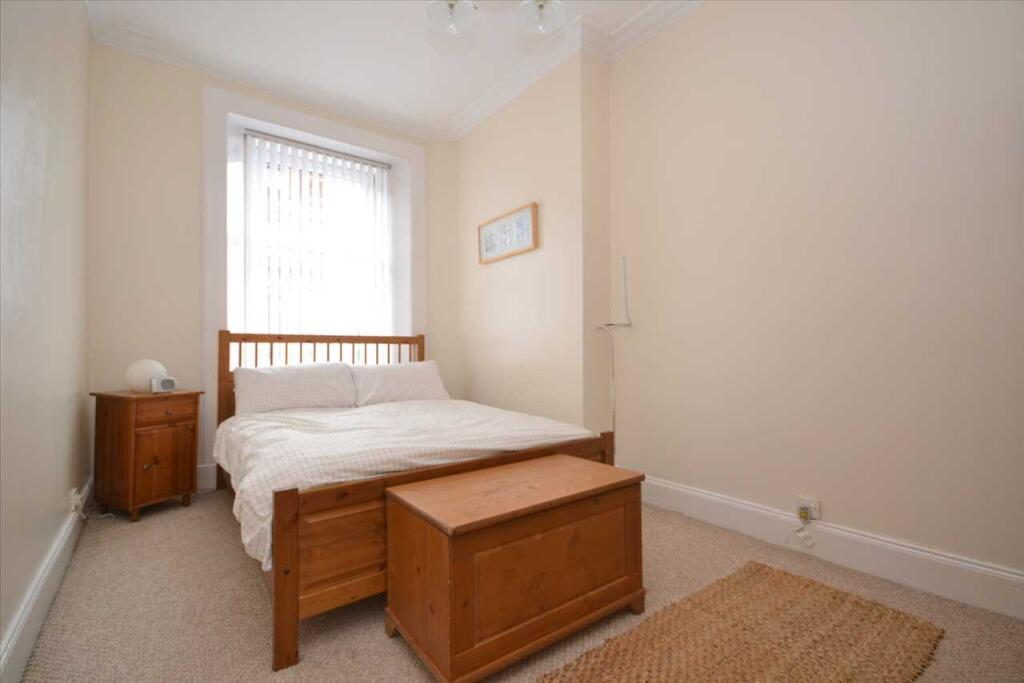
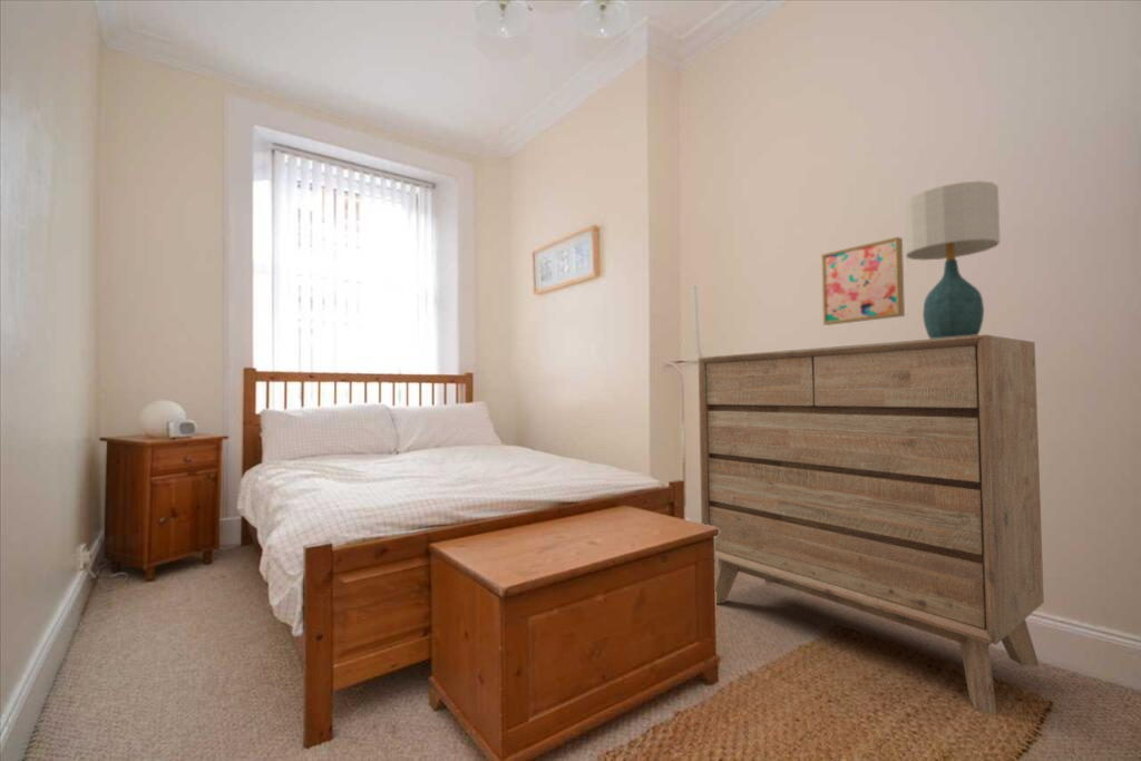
+ table lamp (950, 266)
+ dresser (846, 488)
+ wall art (860, 283)
